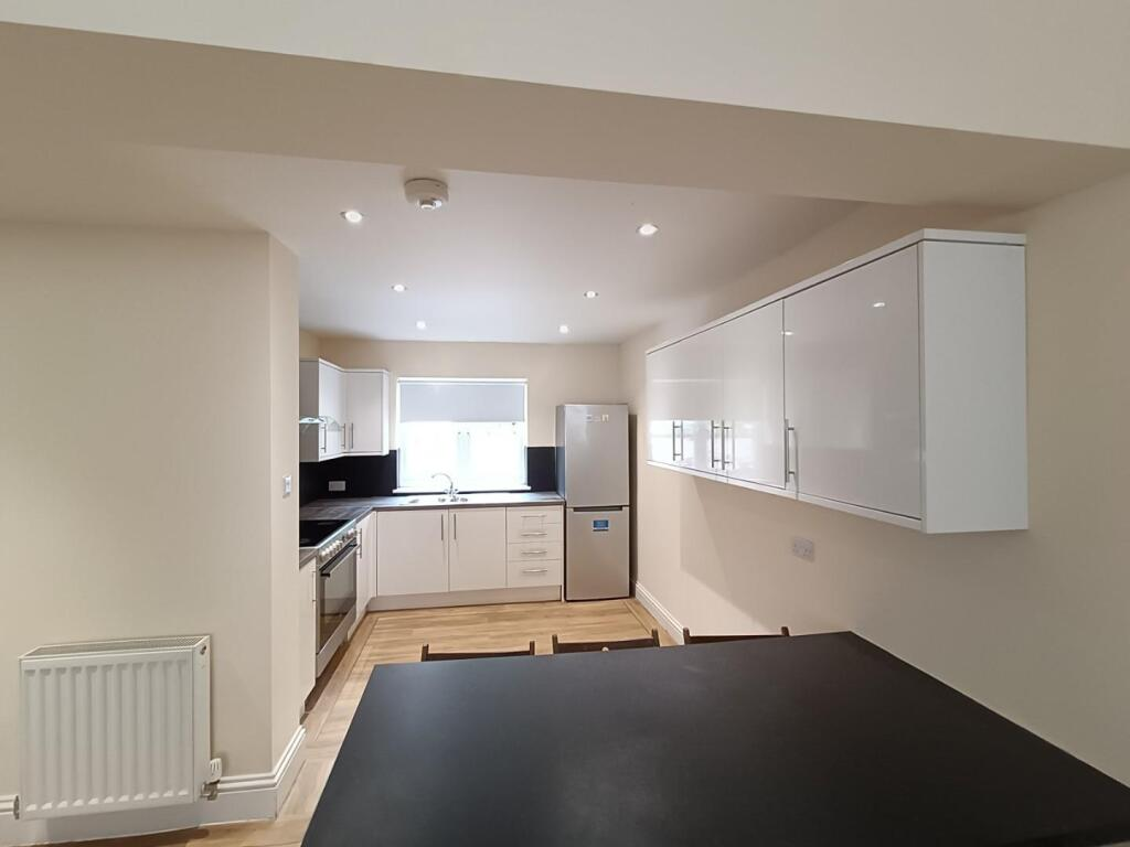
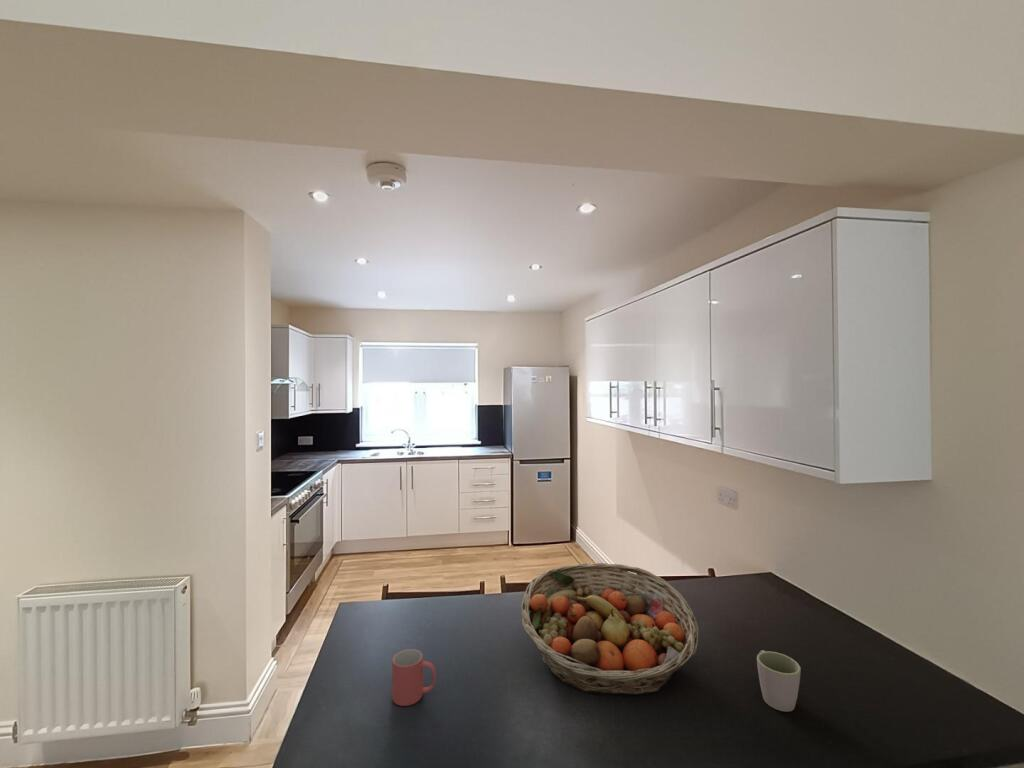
+ fruit basket (606, 624)
+ mug (414, 677)
+ mug (774, 677)
